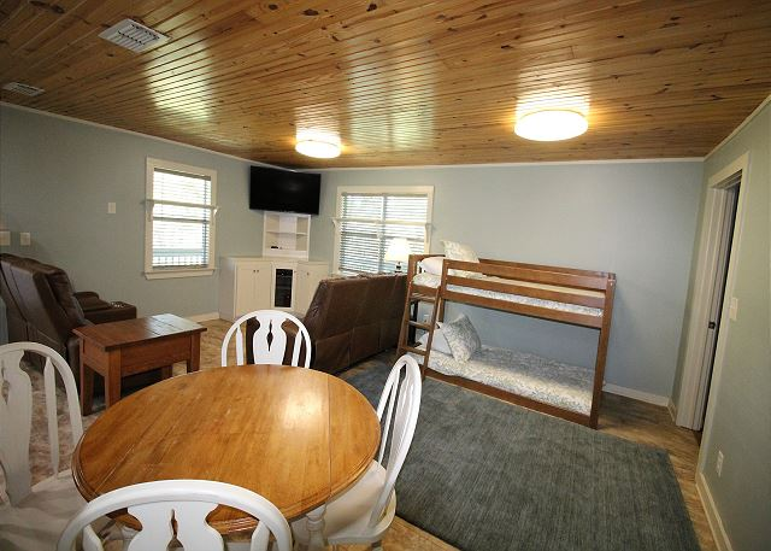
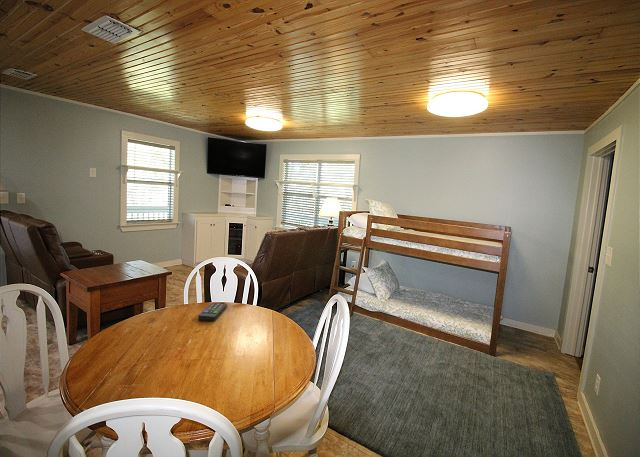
+ remote control (213, 310)
